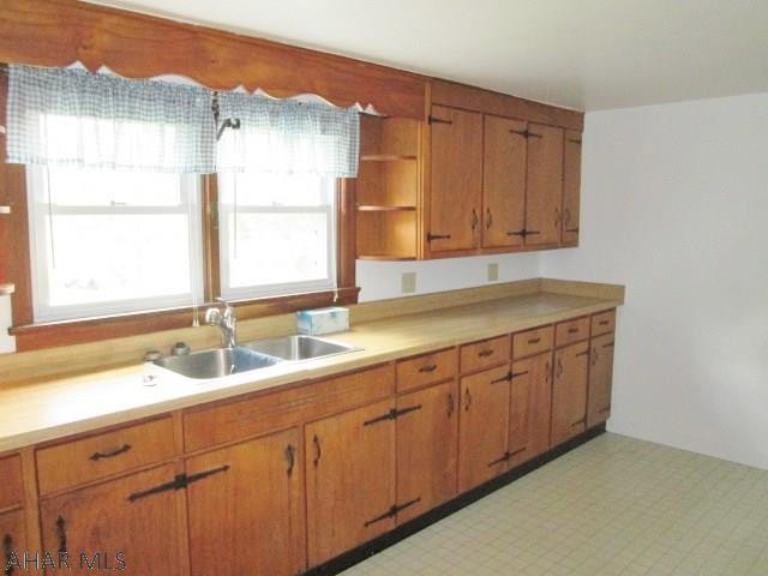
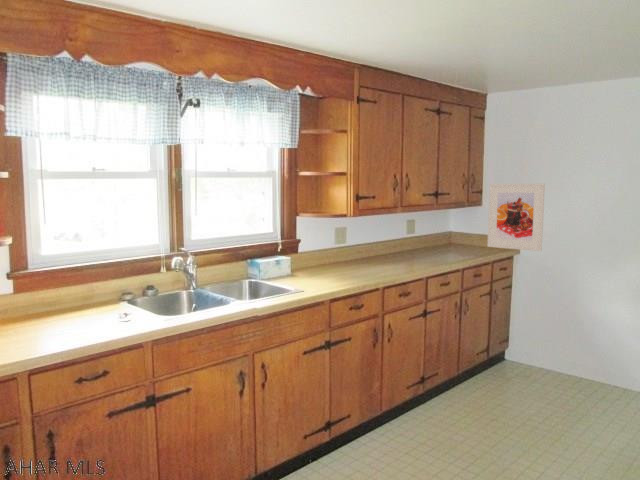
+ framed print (514, 216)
